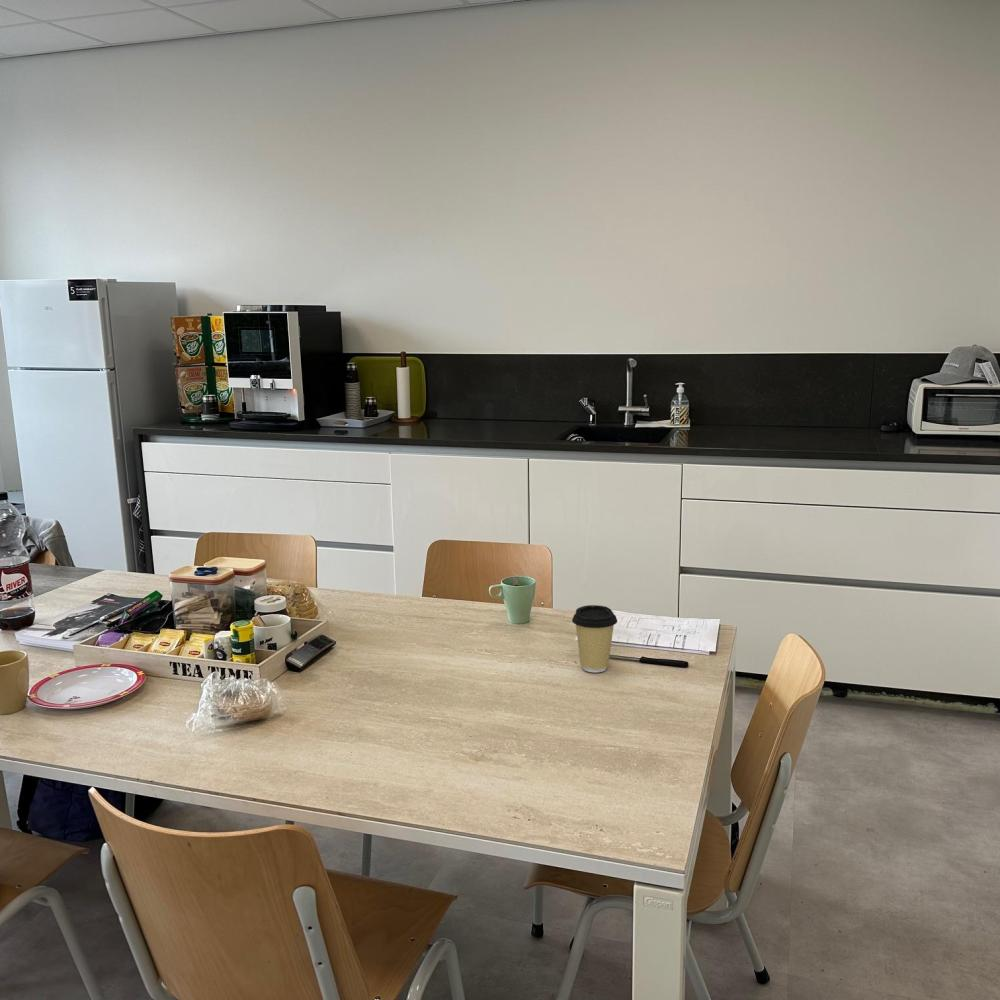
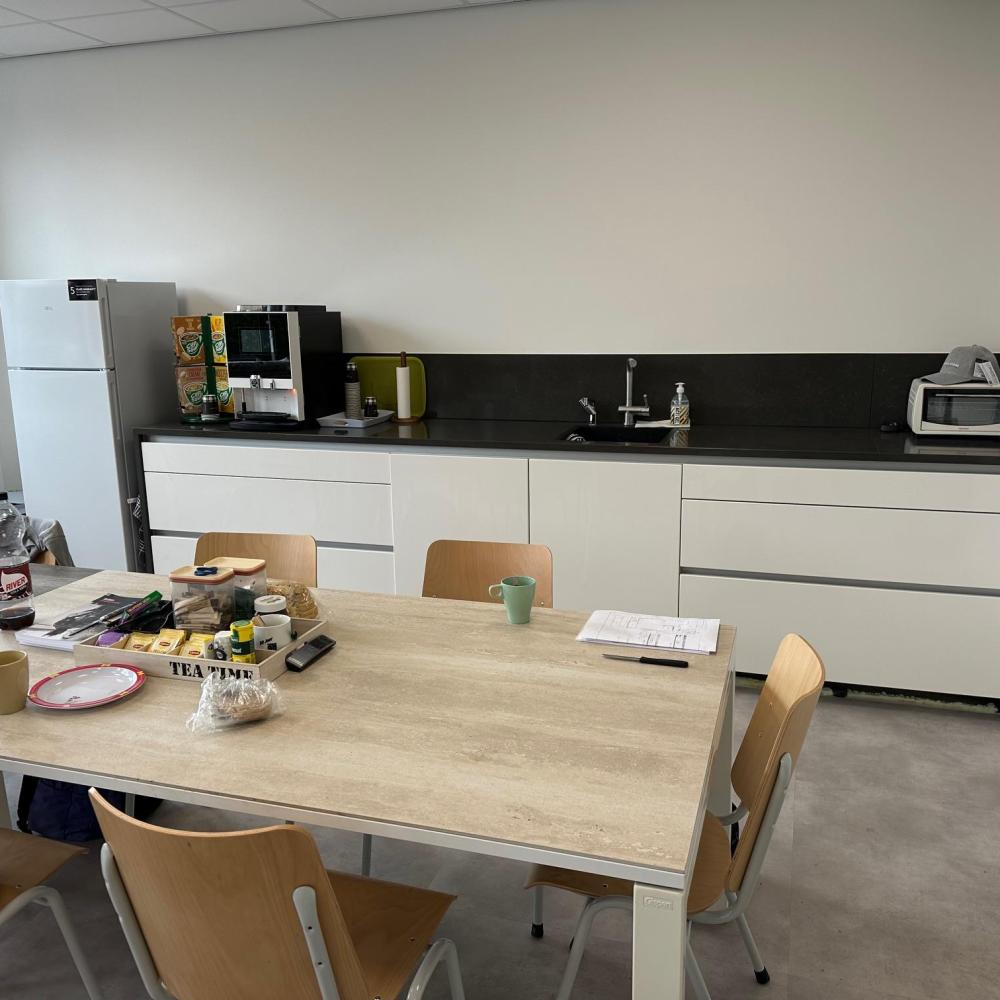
- coffee cup (594, 639)
